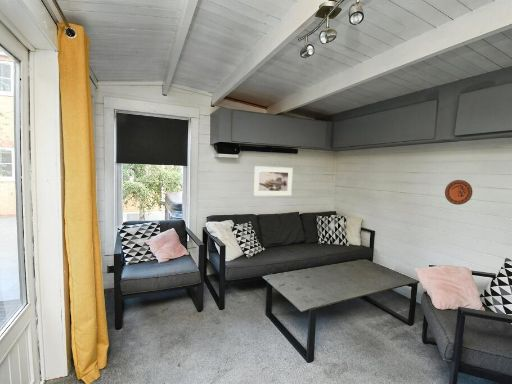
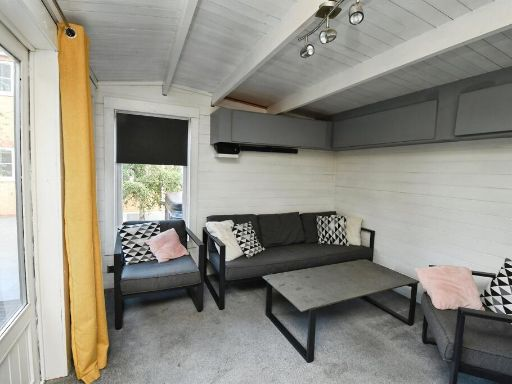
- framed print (273, 181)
- decorative plate (458, 192)
